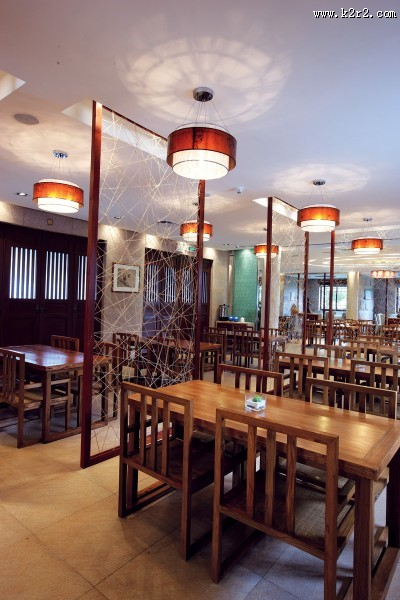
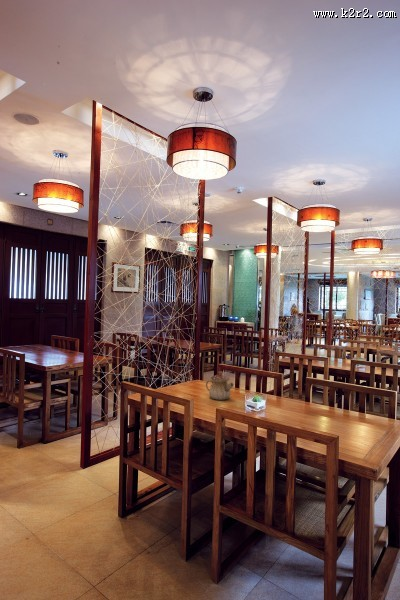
+ teapot (218, 384)
